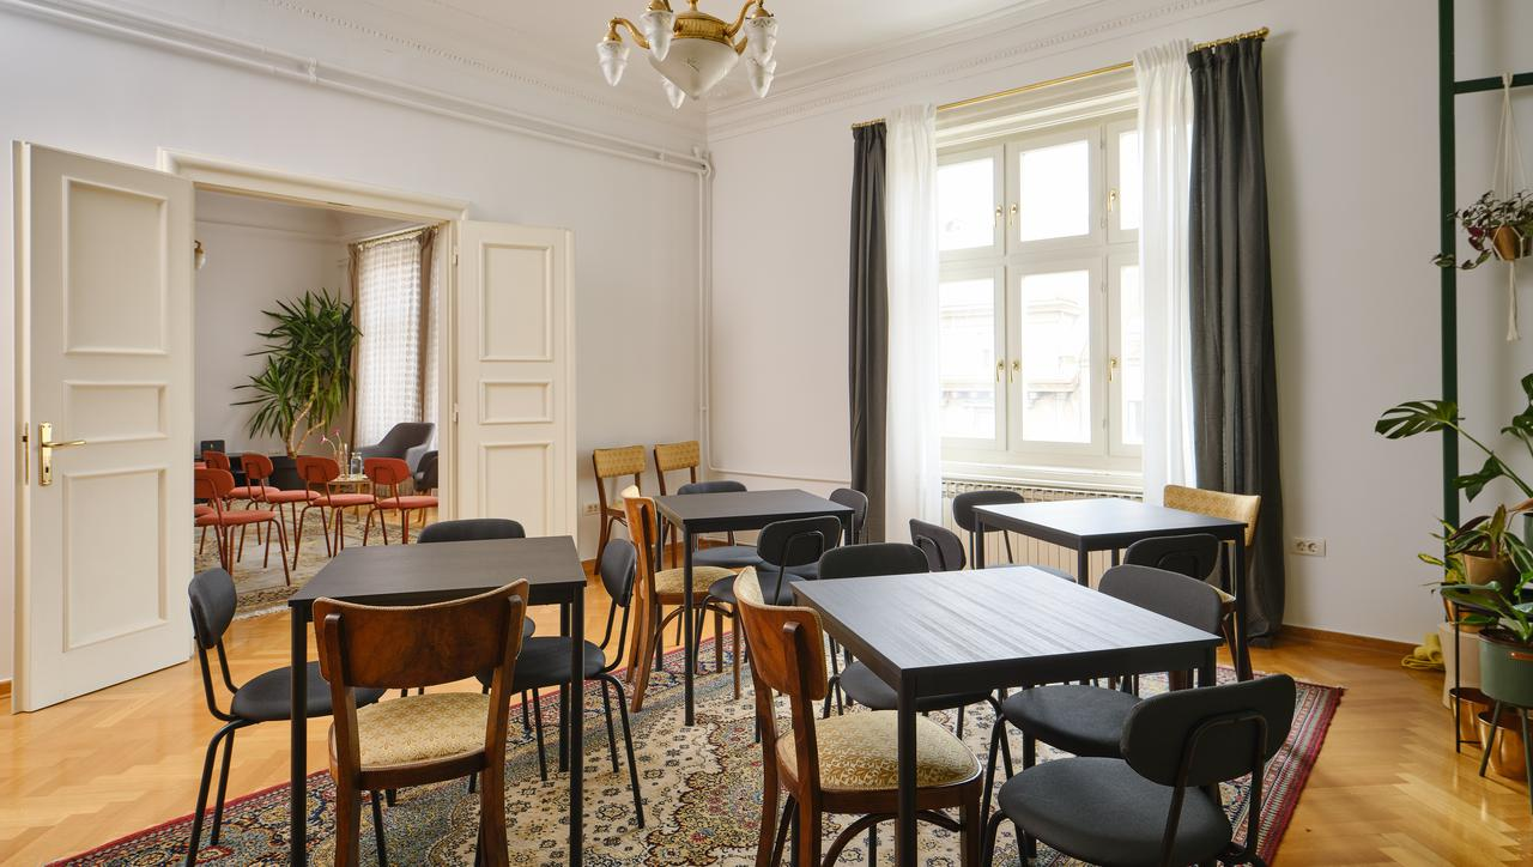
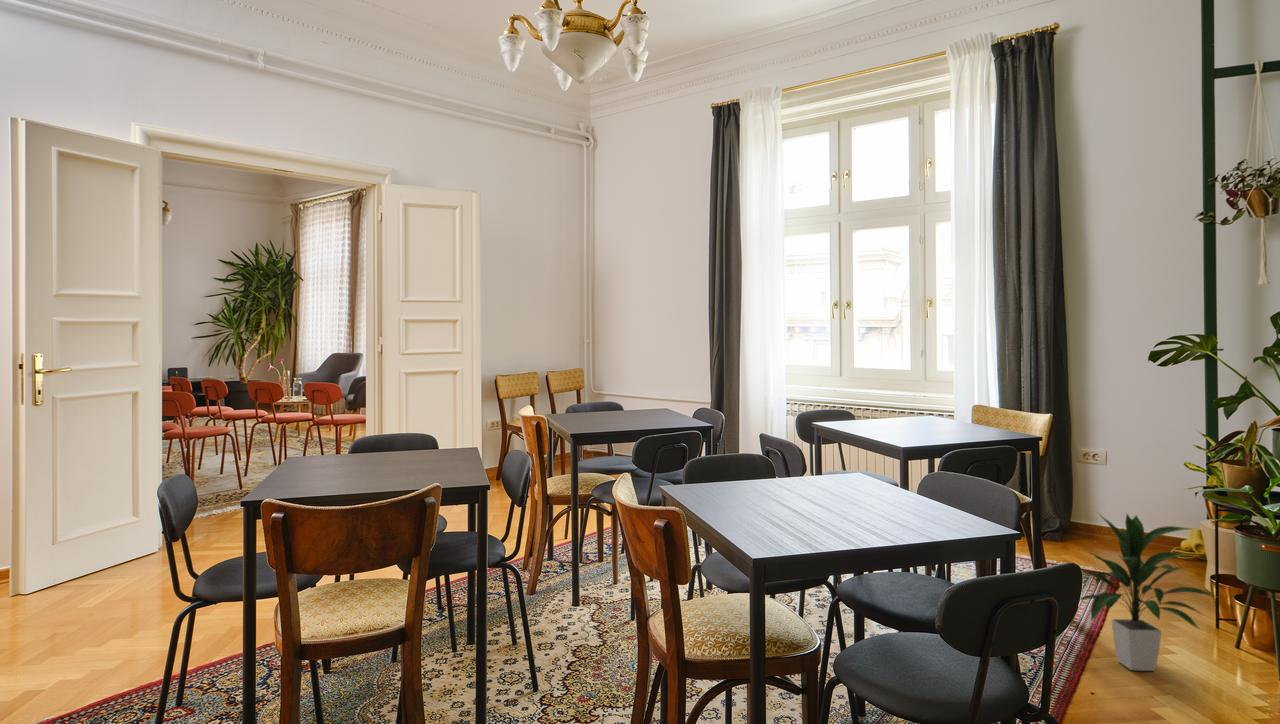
+ indoor plant (1136, 587)
